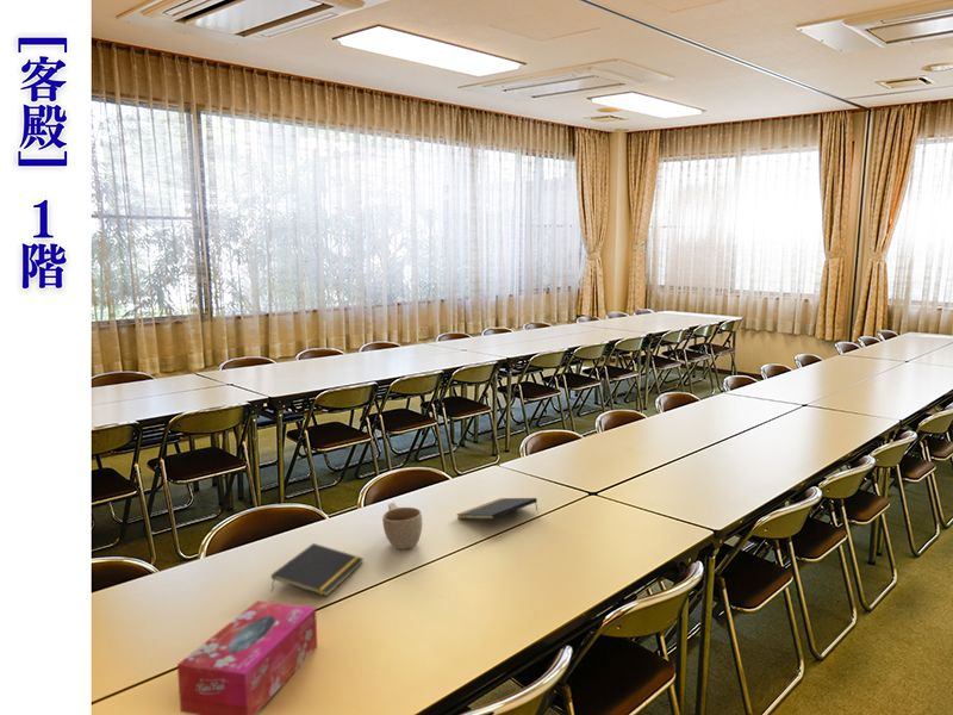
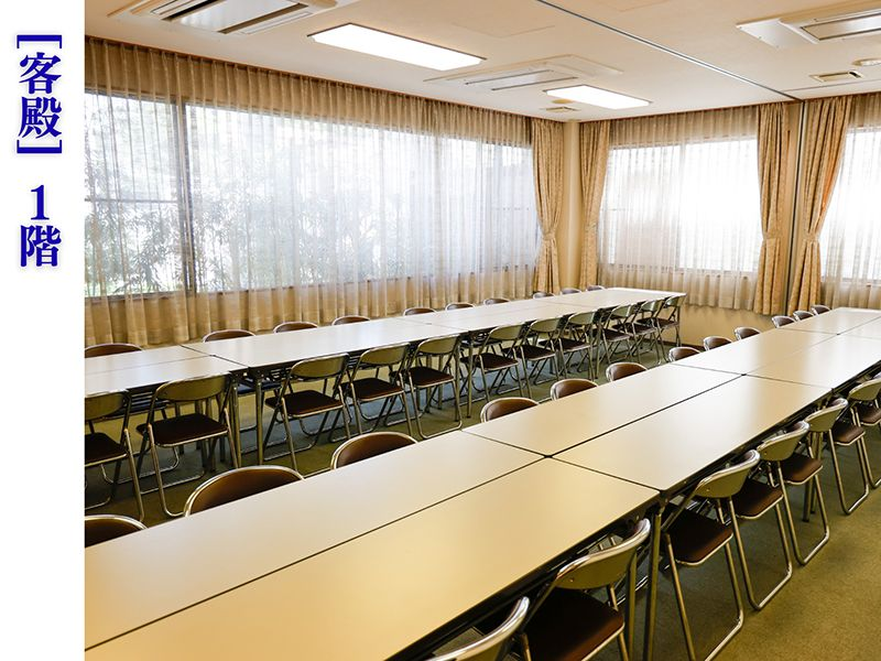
- tissue box (253, 655)
- notepad (319, 567)
- cup (401, 526)
- notepad (497, 508)
